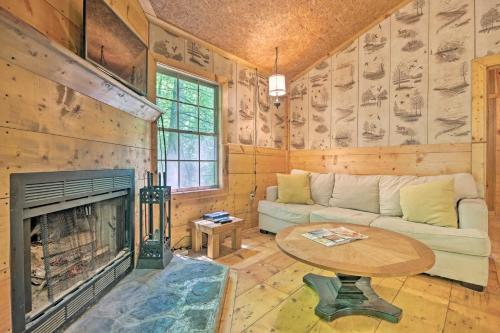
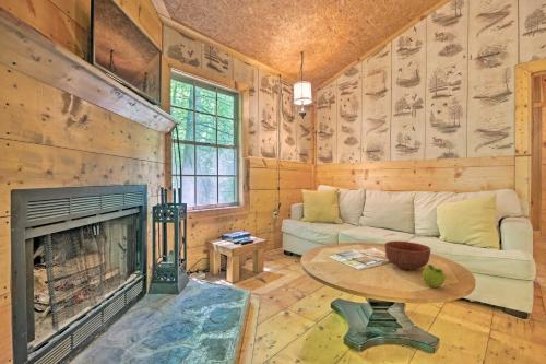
+ bowl (406, 256)
+ fruit (432, 275)
